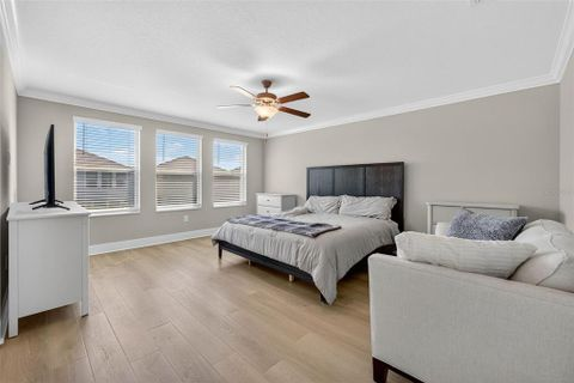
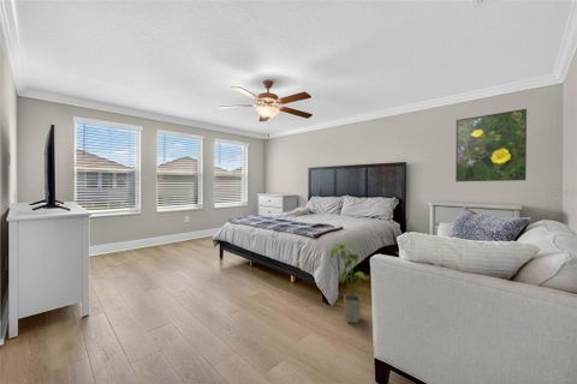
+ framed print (488, 148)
+ house plant (347, 283)
